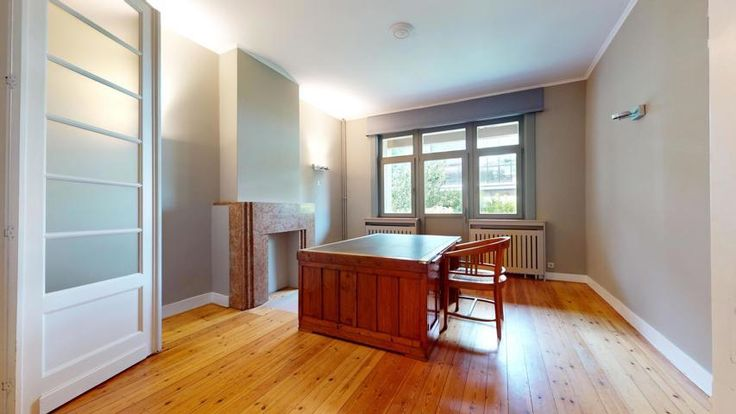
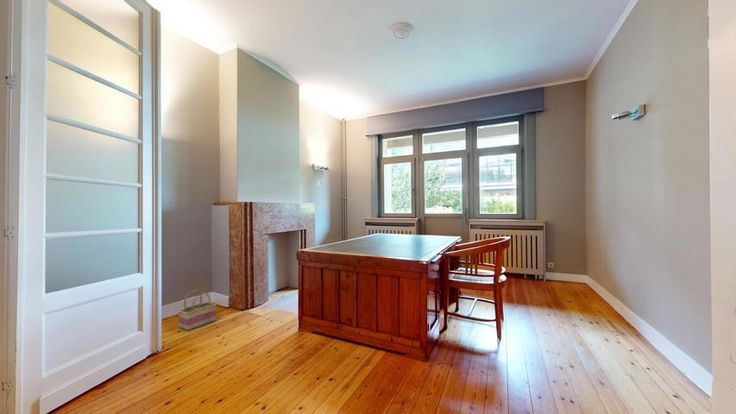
+ basket (197, 307)
